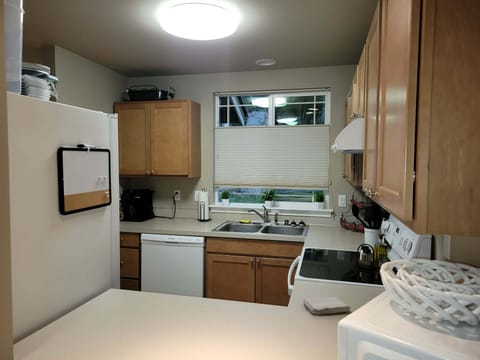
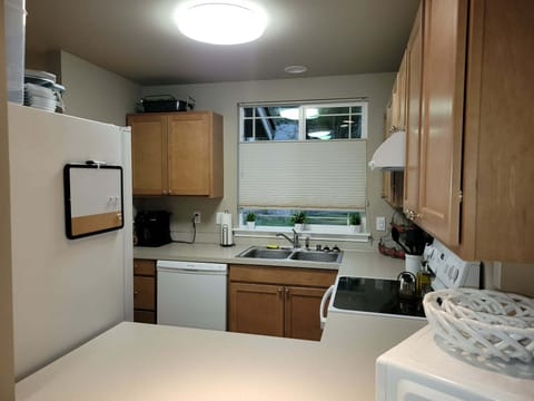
- washcloth (325, 304)
